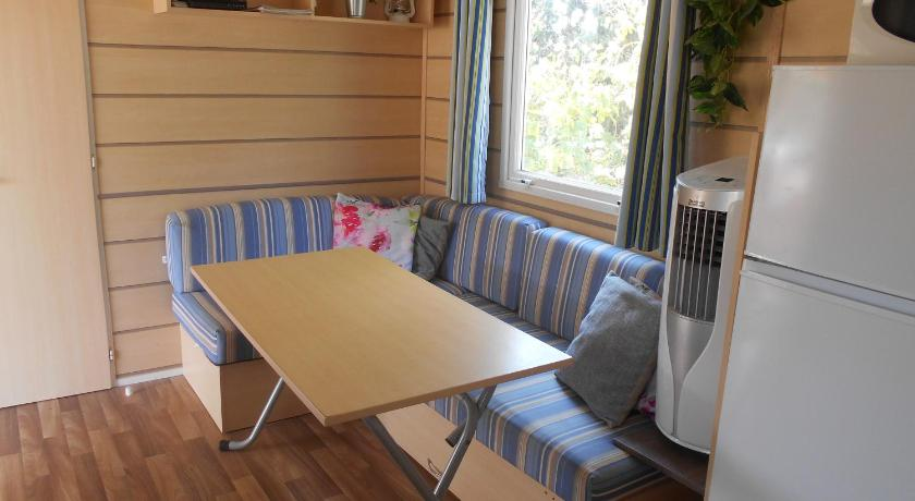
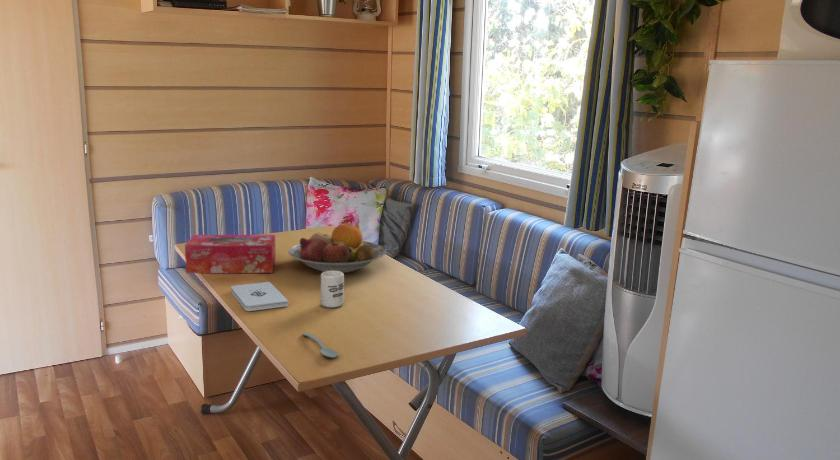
+ tissue box (232, 253)
+ spoon (318, 343)
+ cup (332, 289)
+ fruit bowl (337, 246)
+ notepad (258, 295)
